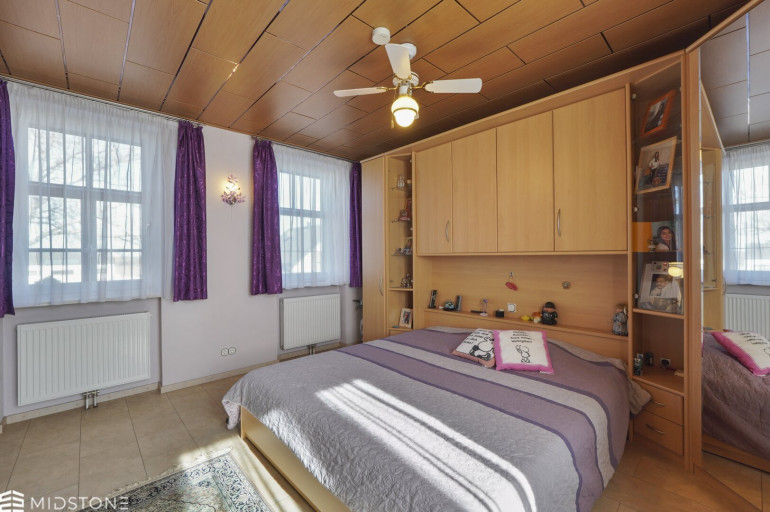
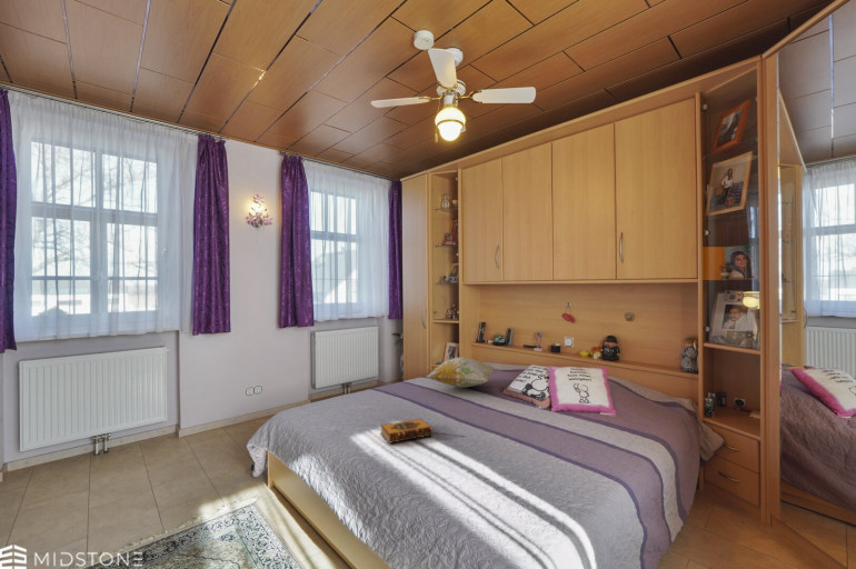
+ hardback book (406, 430)
+ decorative pillow (462, 371)
